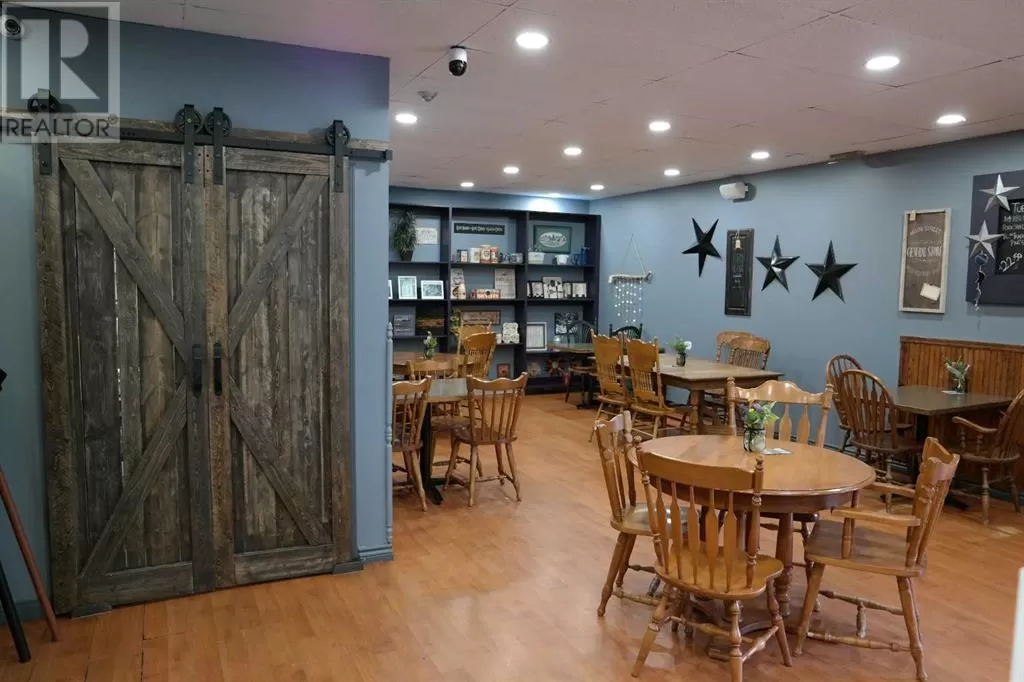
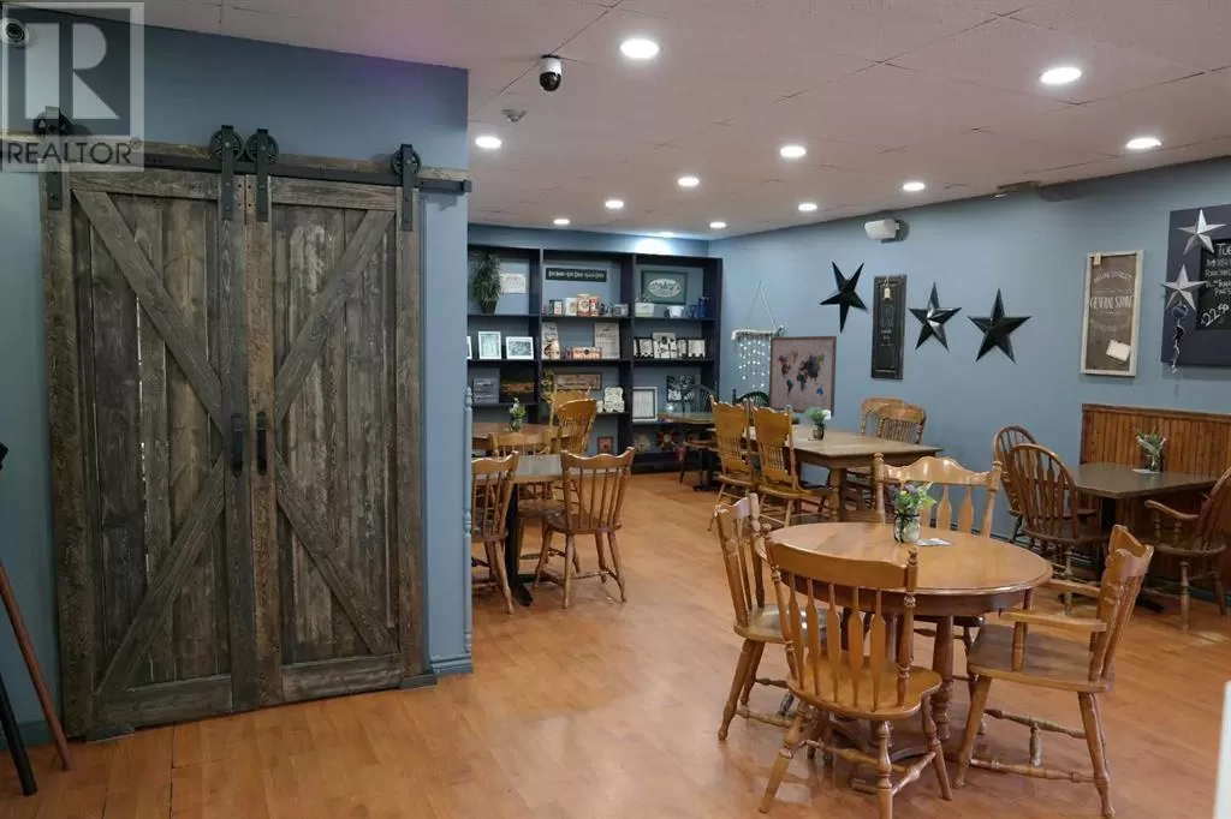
+ wall art (801, 375)
